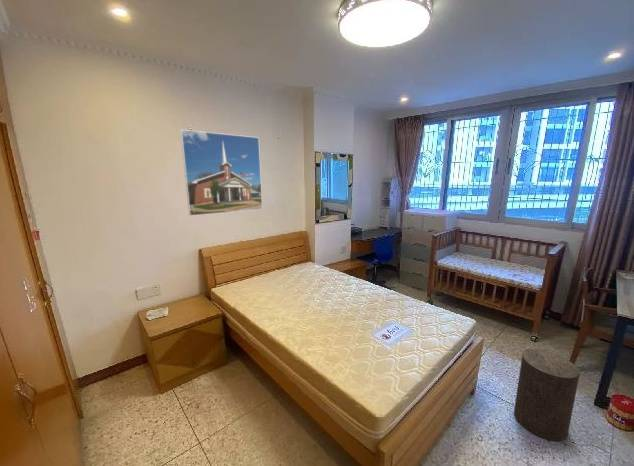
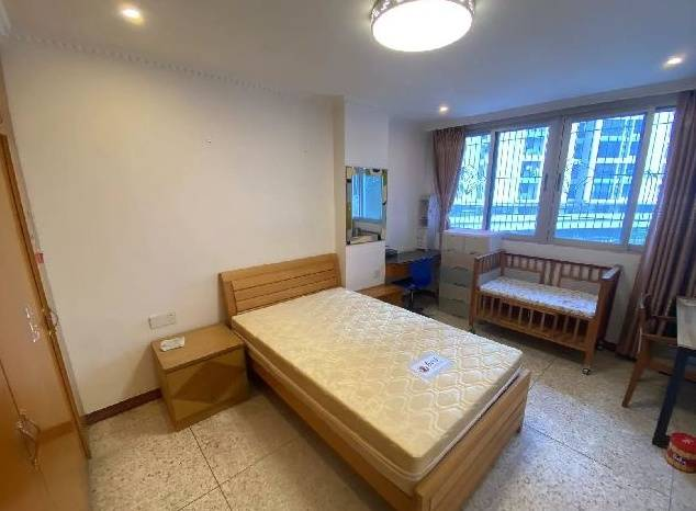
- stool (544, 392)
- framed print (226, 174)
